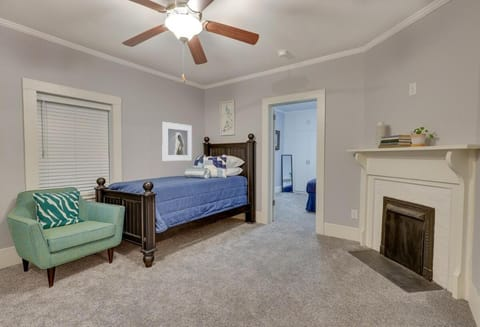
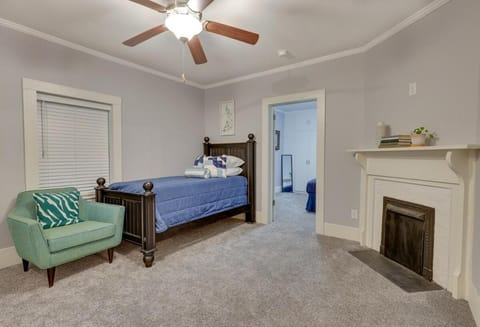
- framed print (177, 142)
